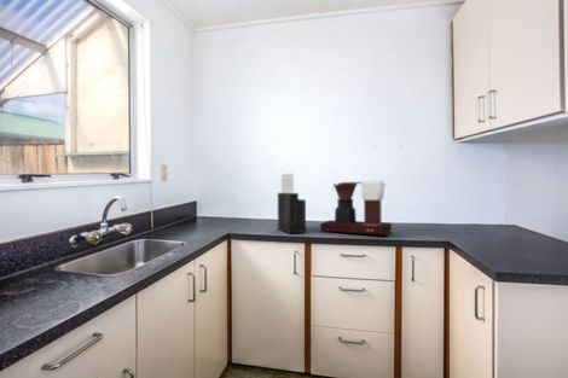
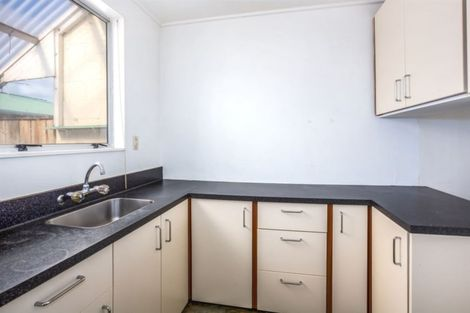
- knife block (292, 202)
- coffee maker (353, 208)
